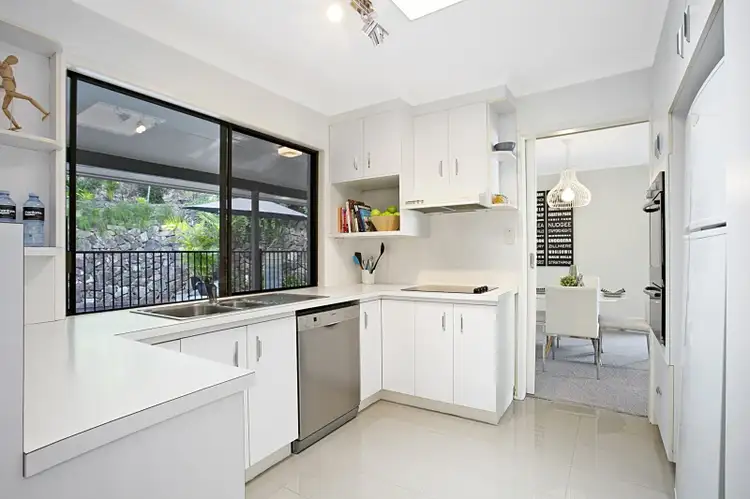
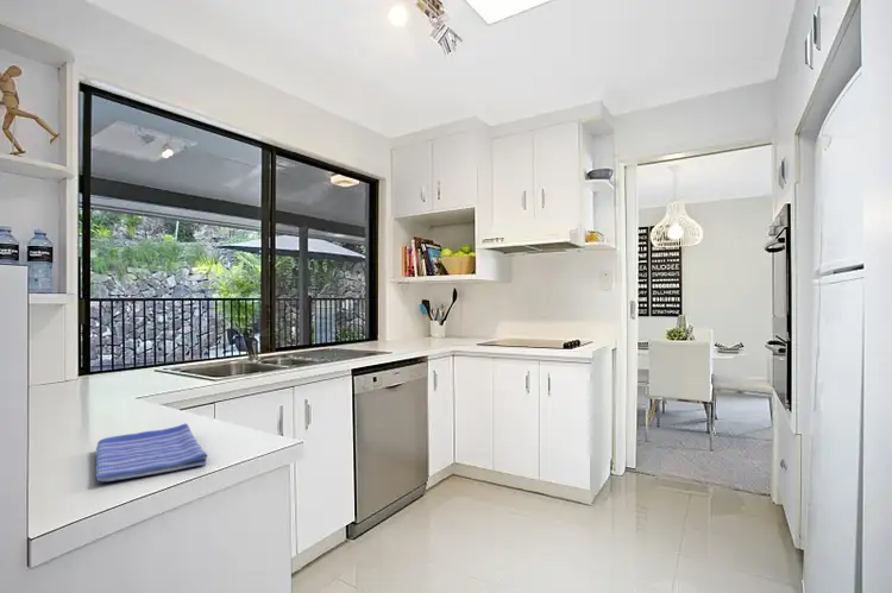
+ dish towel (150, 449)
